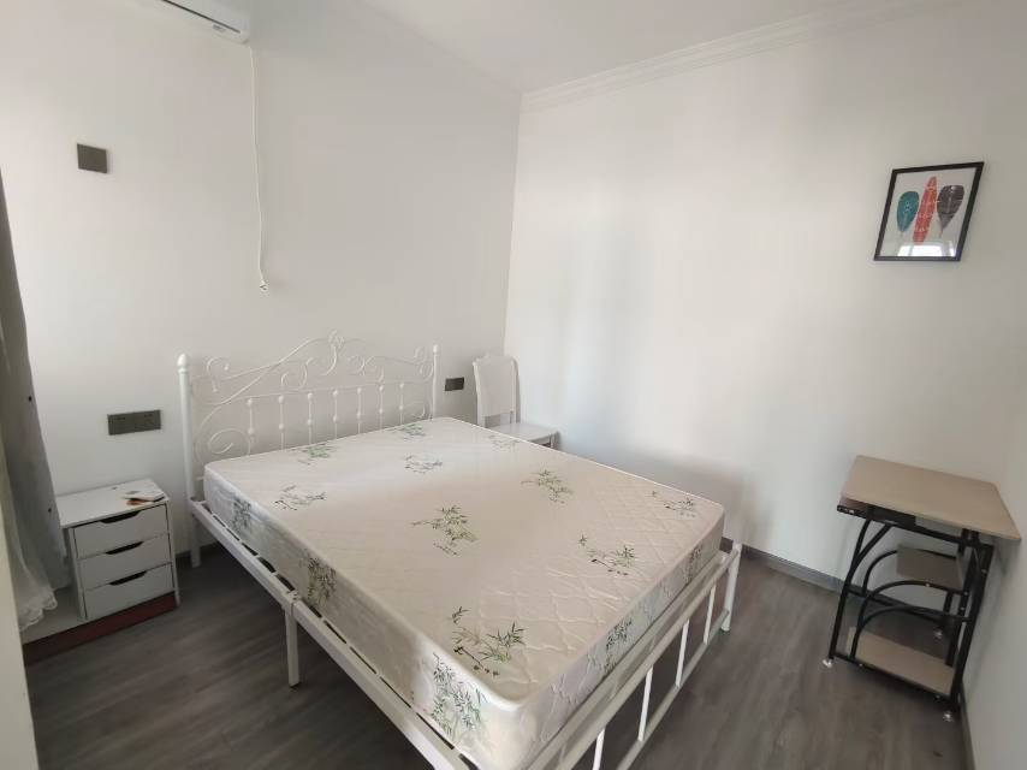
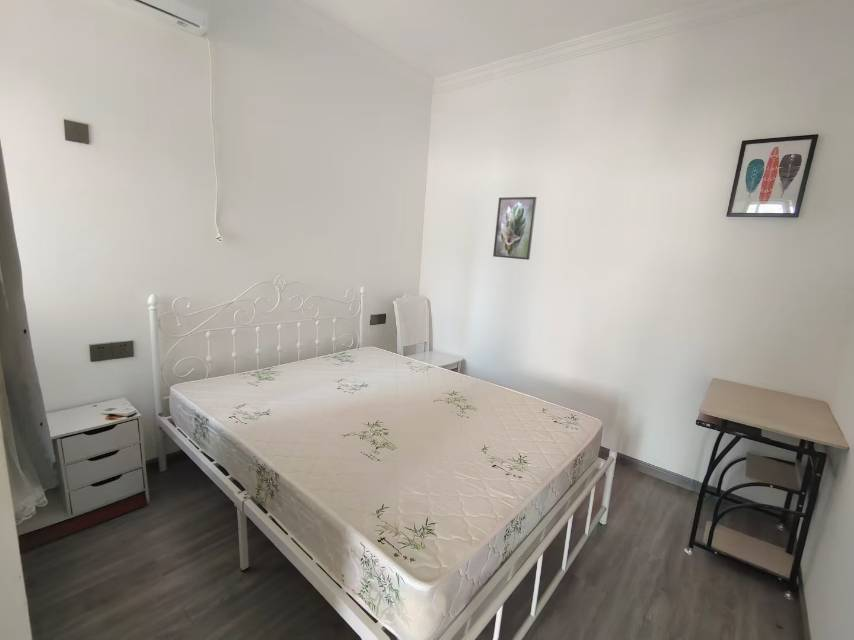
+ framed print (513, 228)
